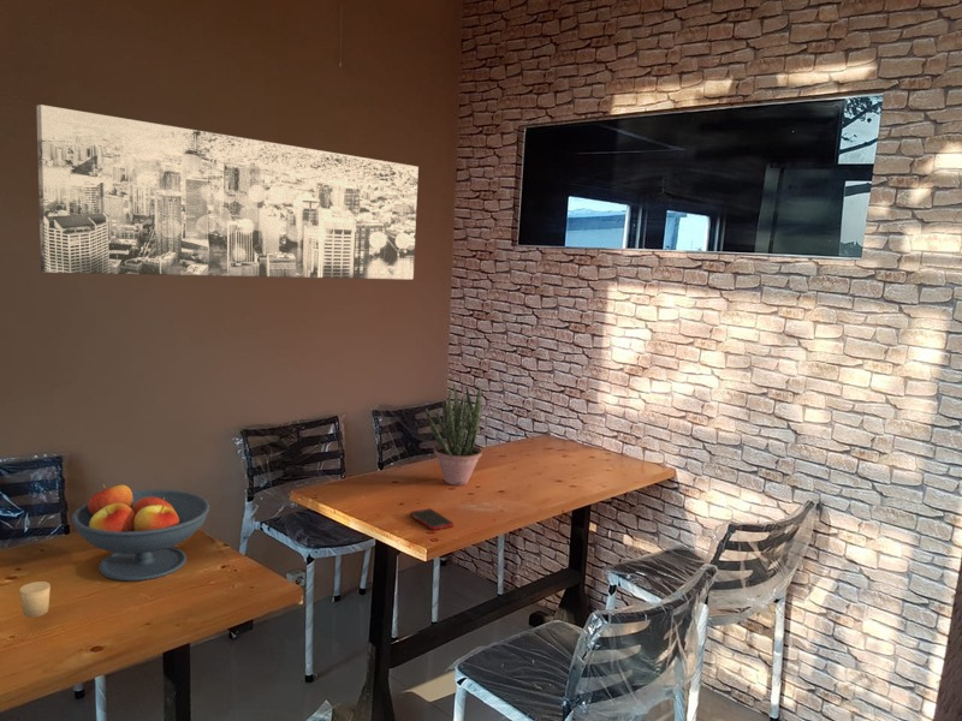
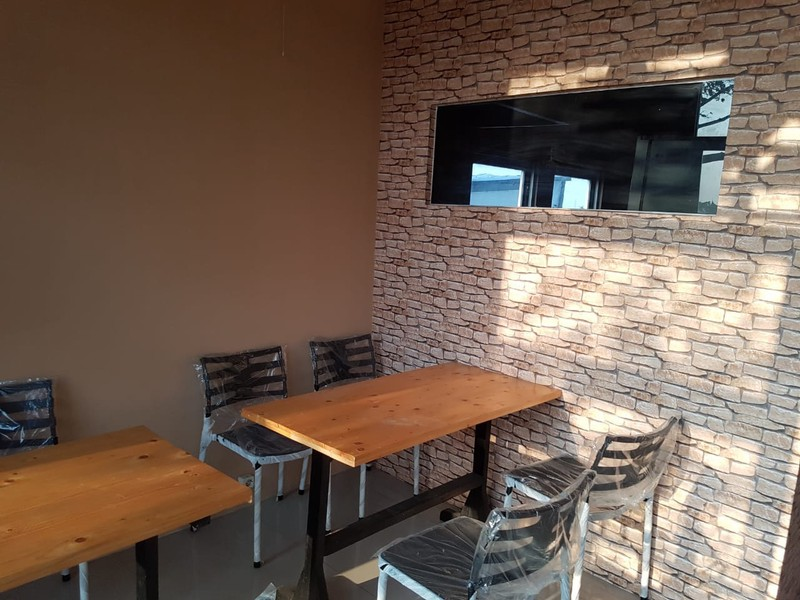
- fruit bowl (143, 526)
- wall art (262, 209)
- potted plant (456, 433)
- cell phone (430, 519)
- candle (35, 609)
